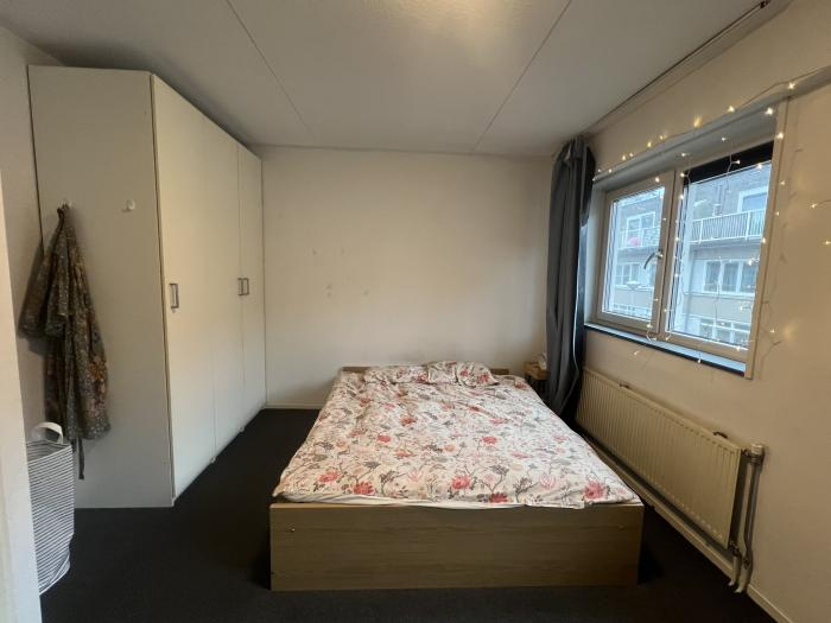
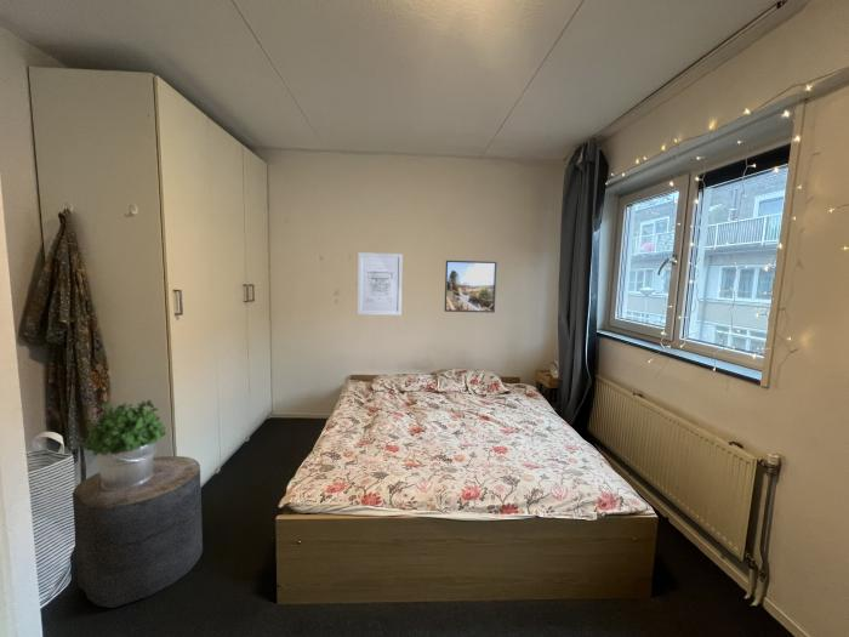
+ stool (142, 522)
+ potted plant (131, 439)
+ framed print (469, 286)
+ wall art (380, 284)
